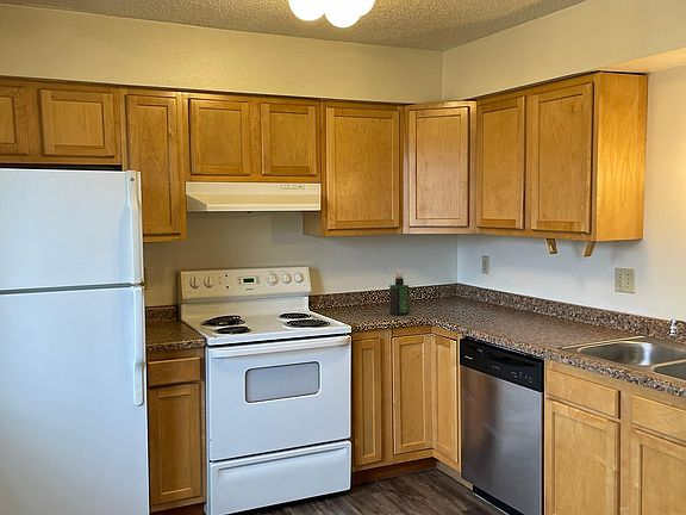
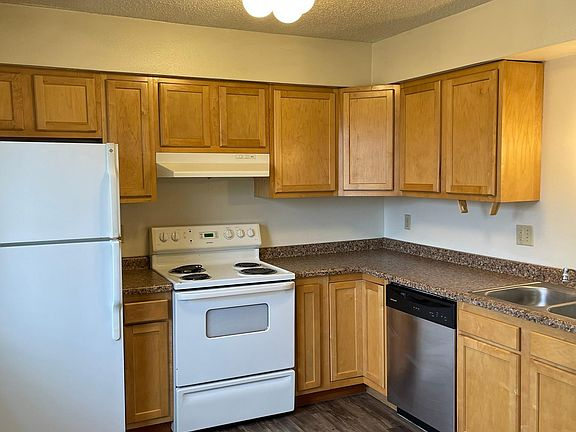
- spray bottle (399, 291)
